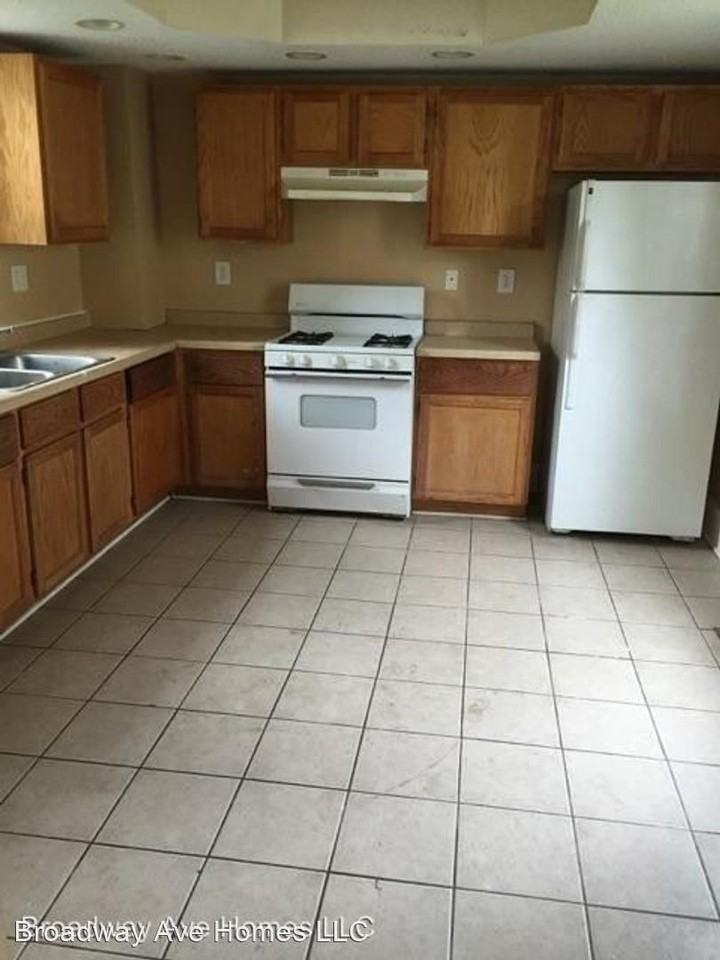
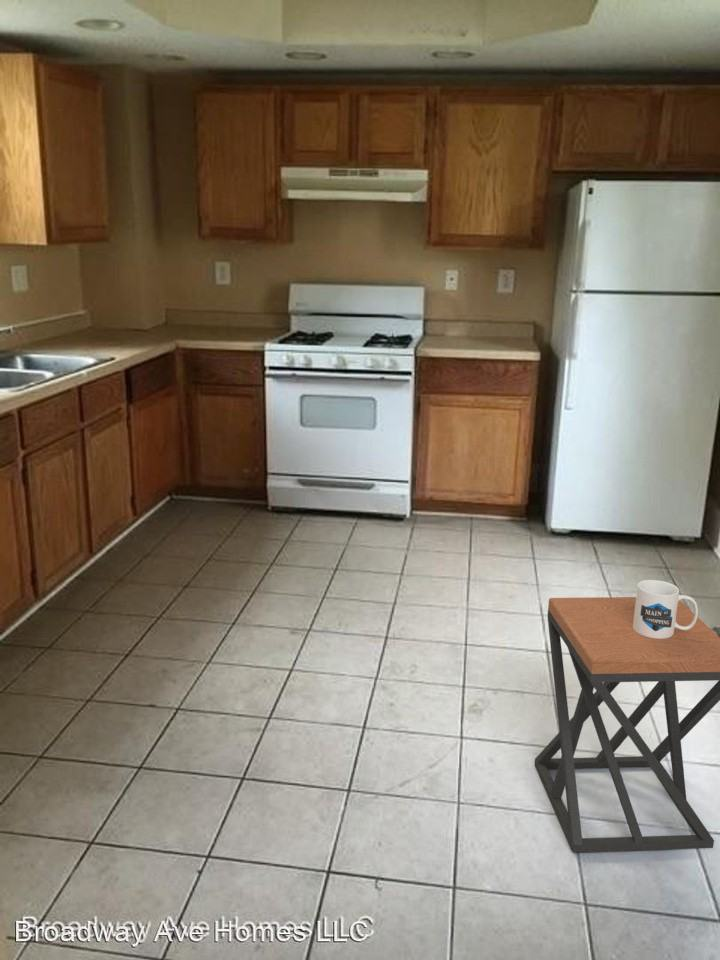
+ stool (627, 718)
+ mug (662, 609)
